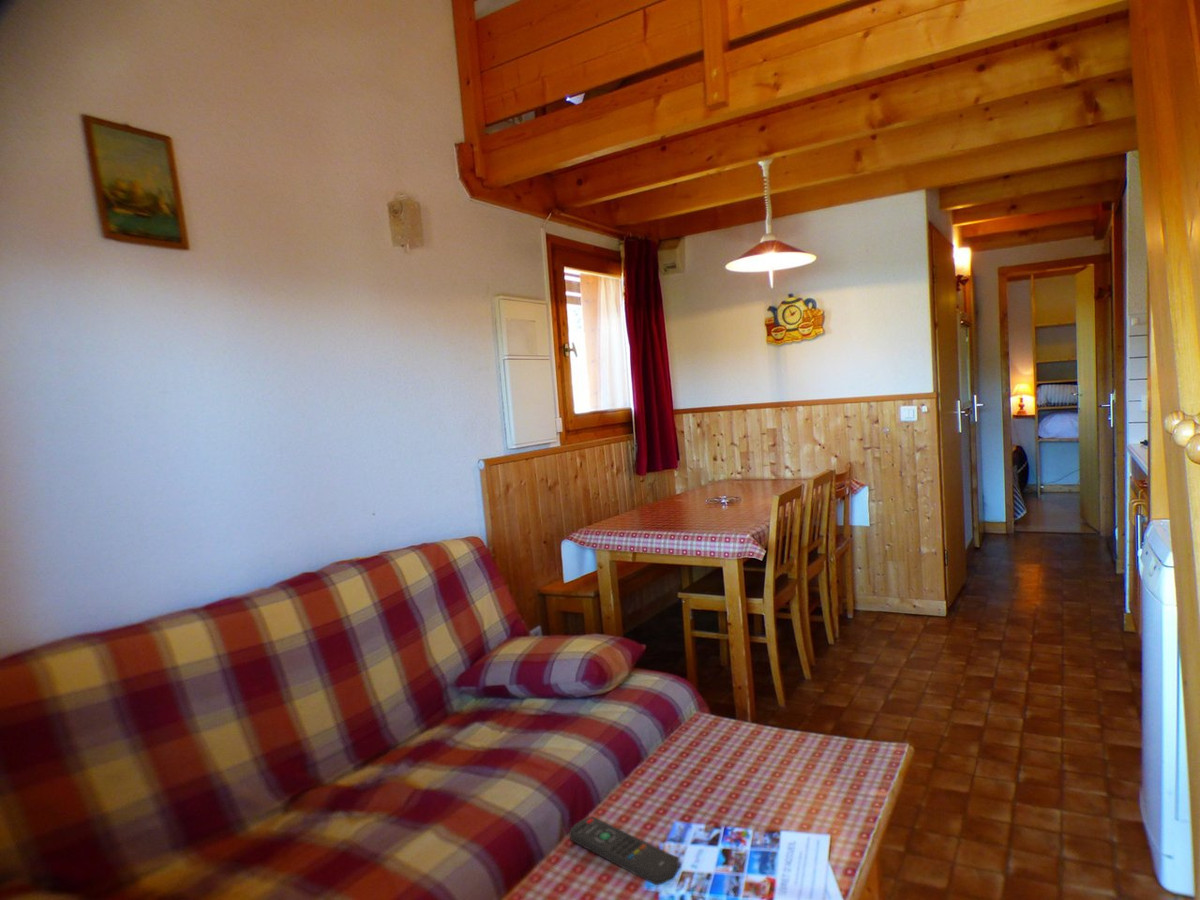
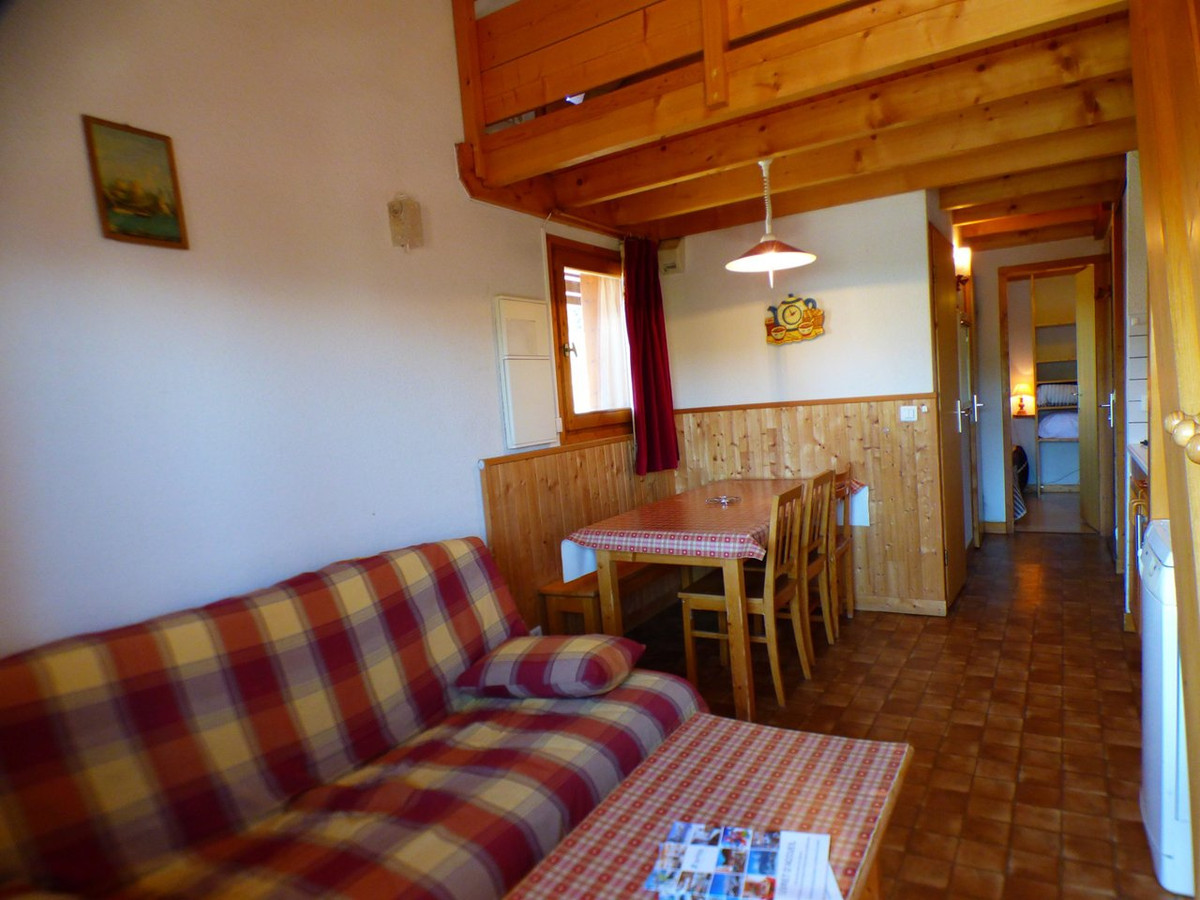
- remote control (621, 848)
